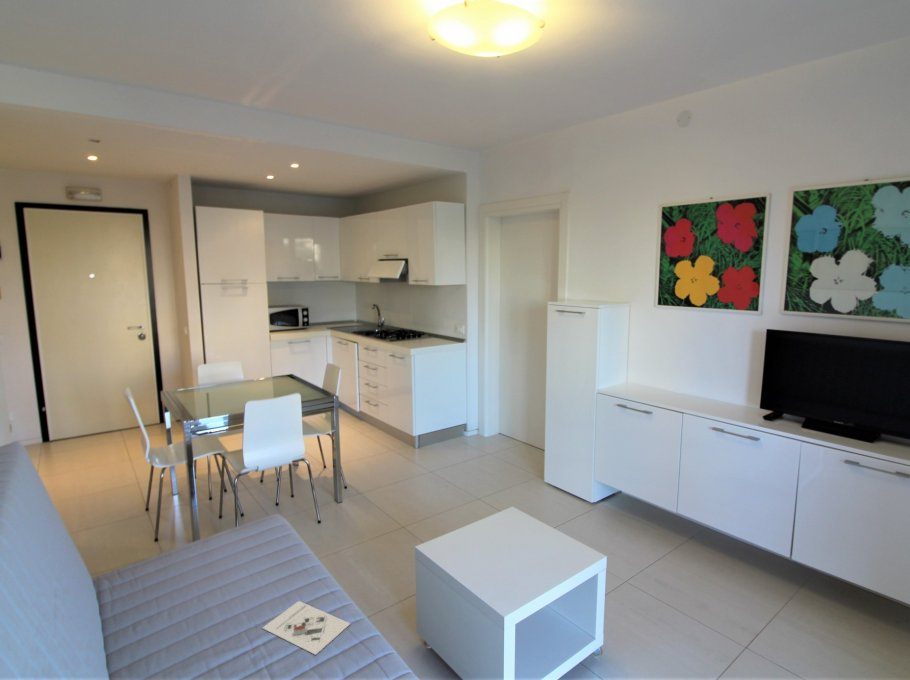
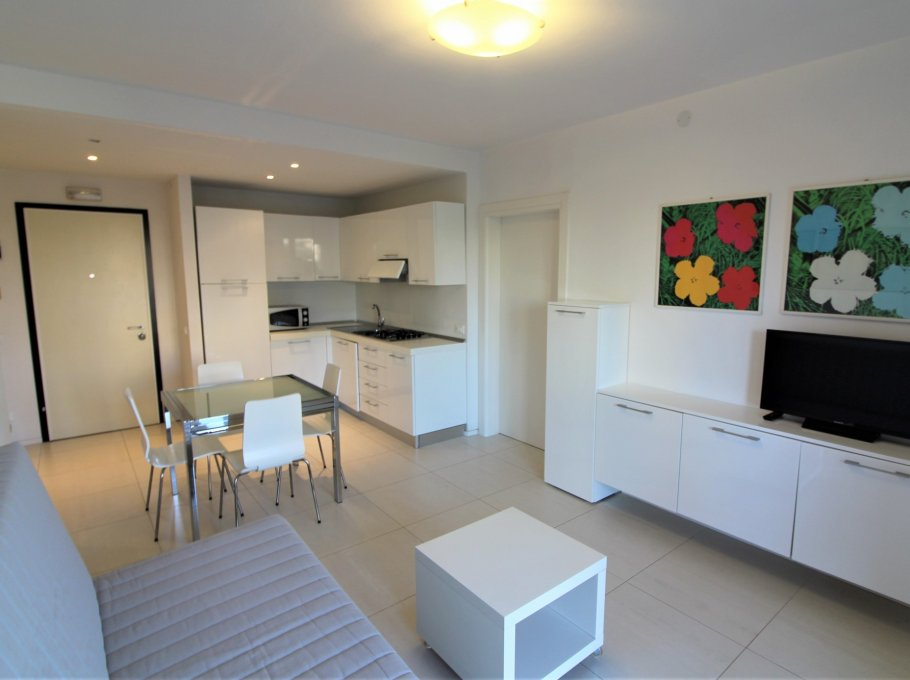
- architectural model (306, 622)
